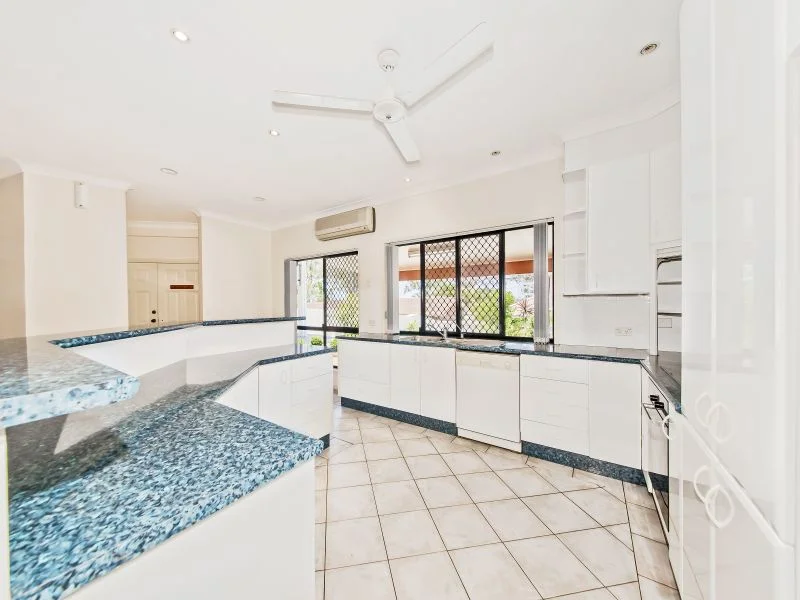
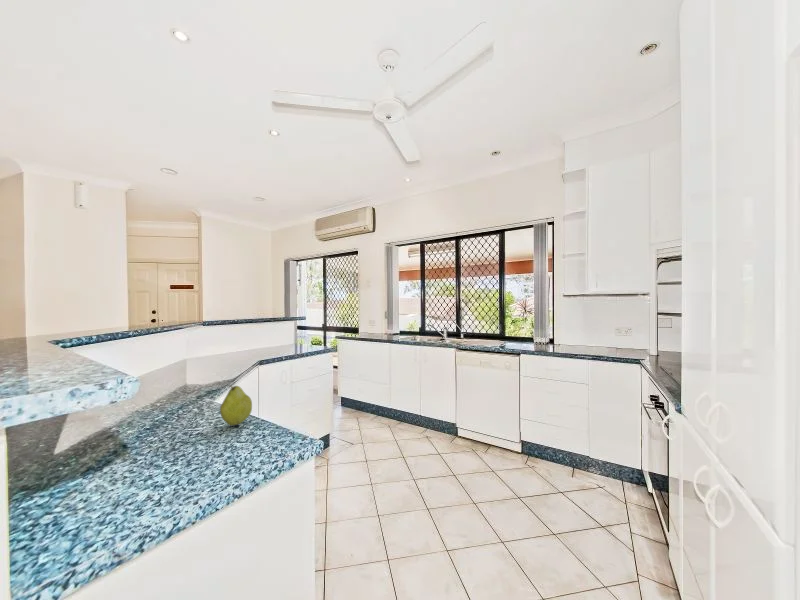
+ fruit (236, 403)
